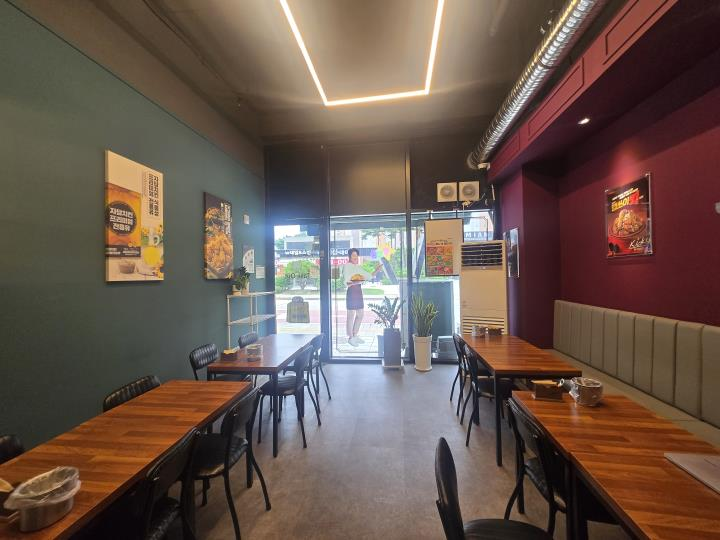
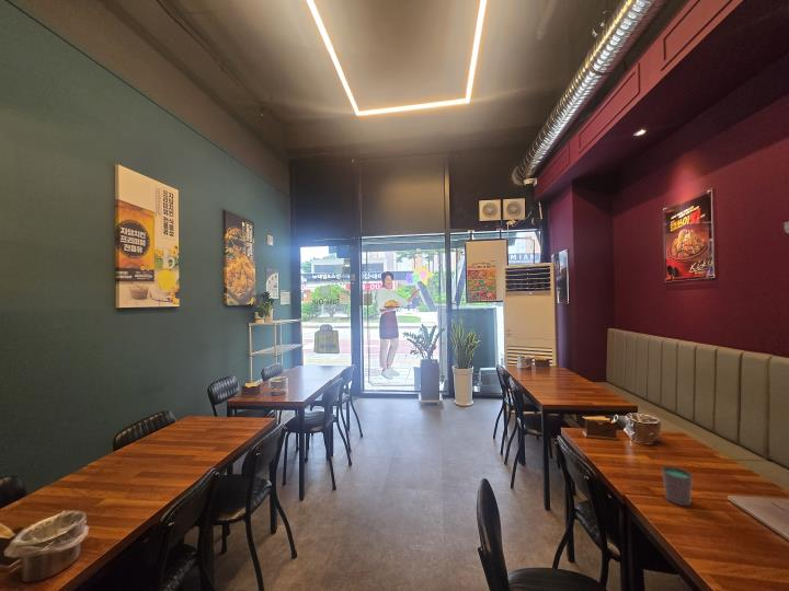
+ cup (677, 486)
